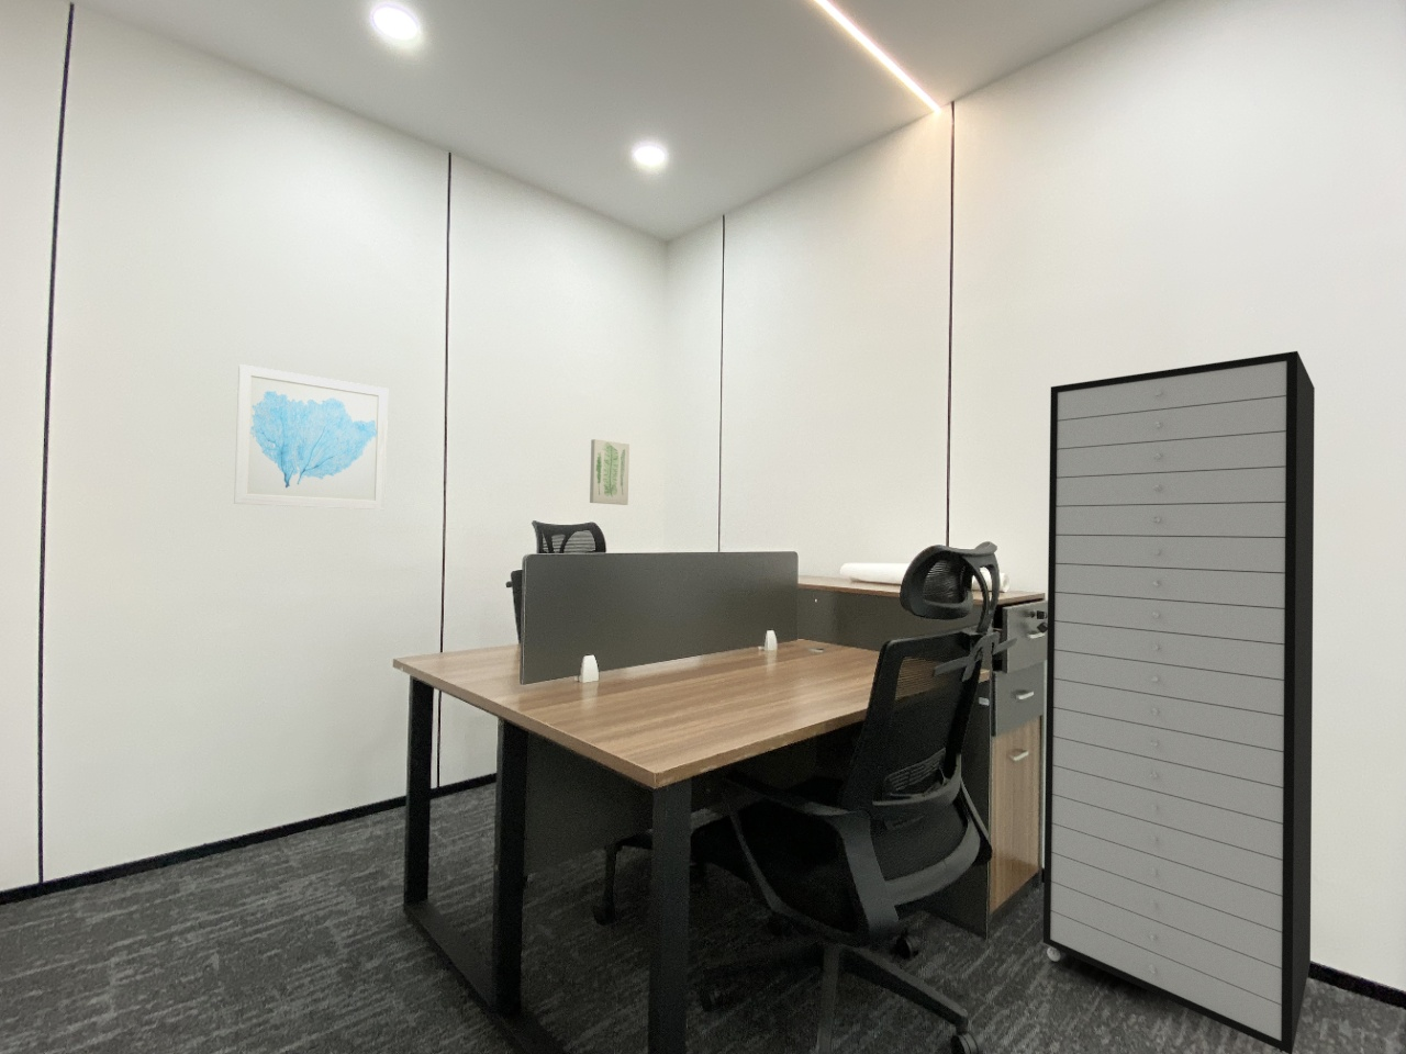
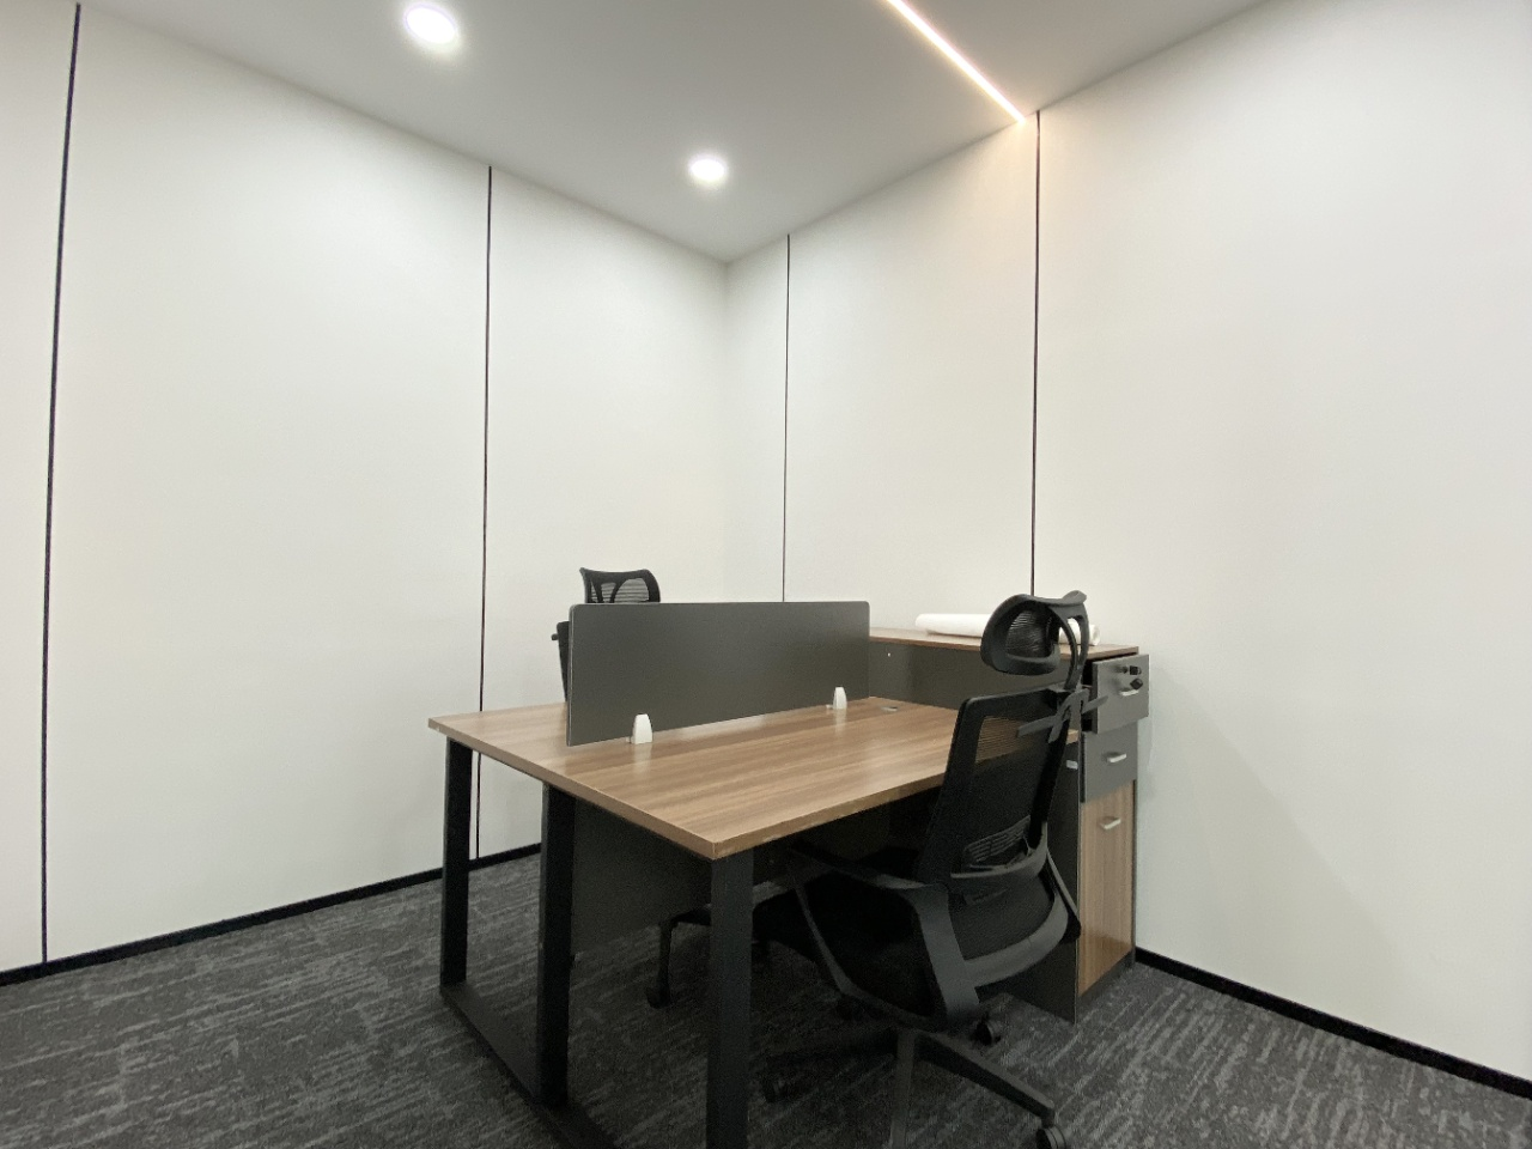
- storage cabinet (1177, 676)
- wall art (317, 442)
- wall art (610, 472)
